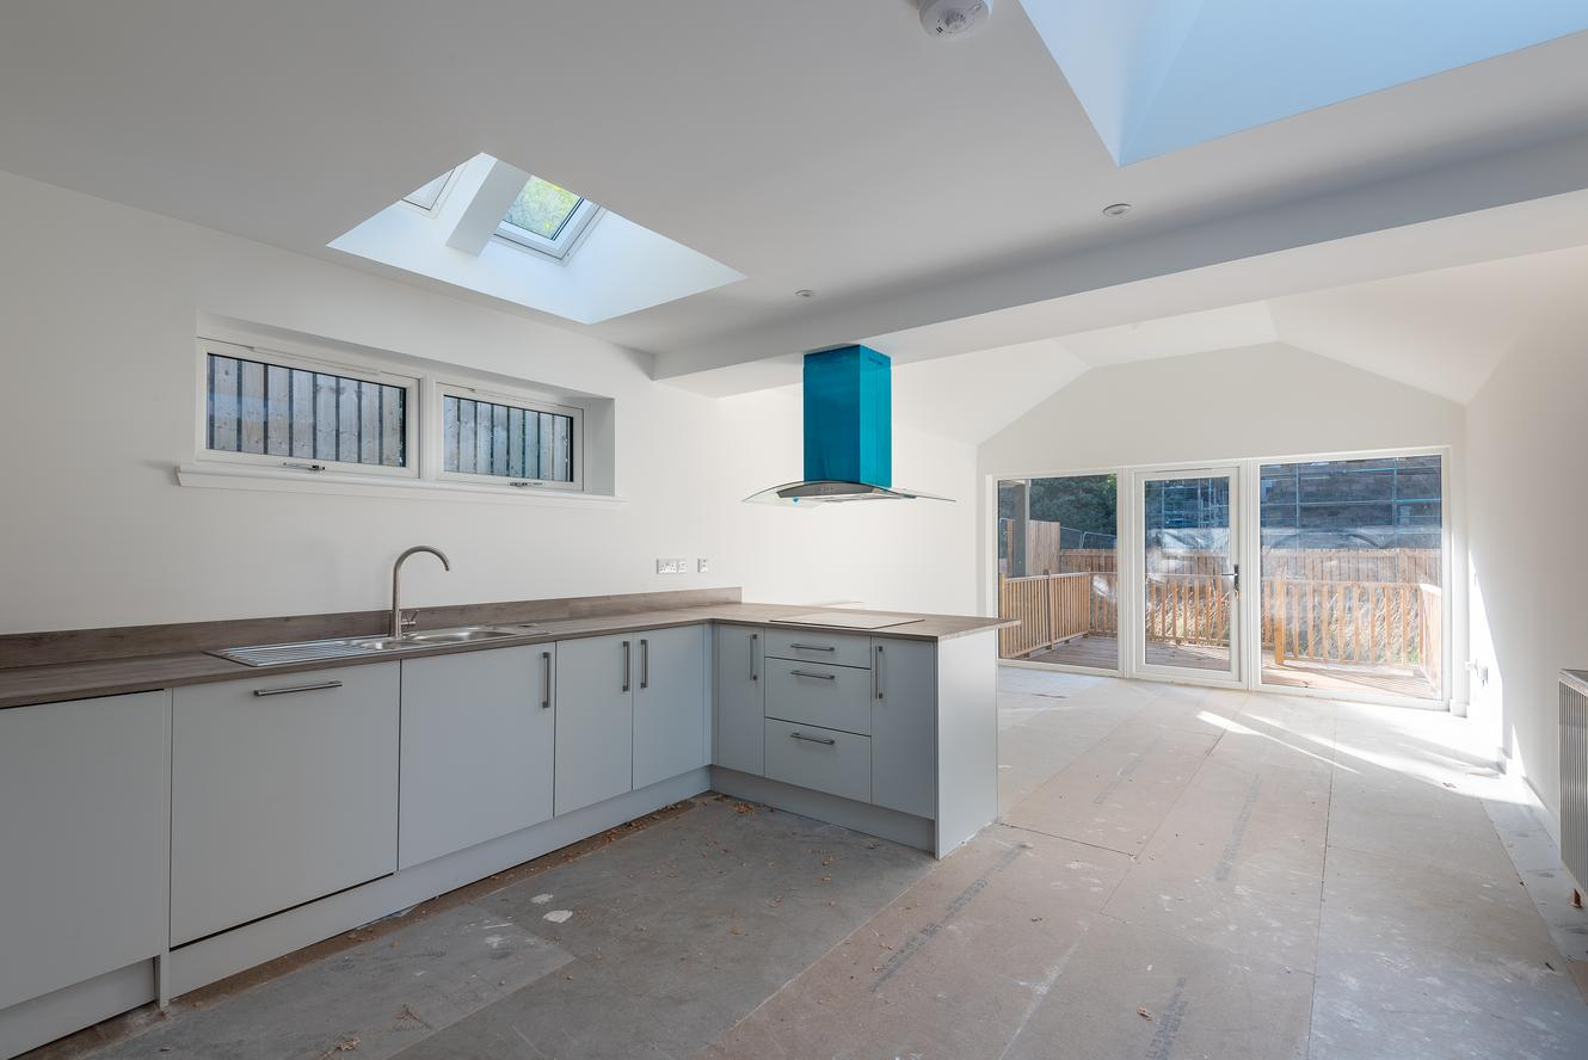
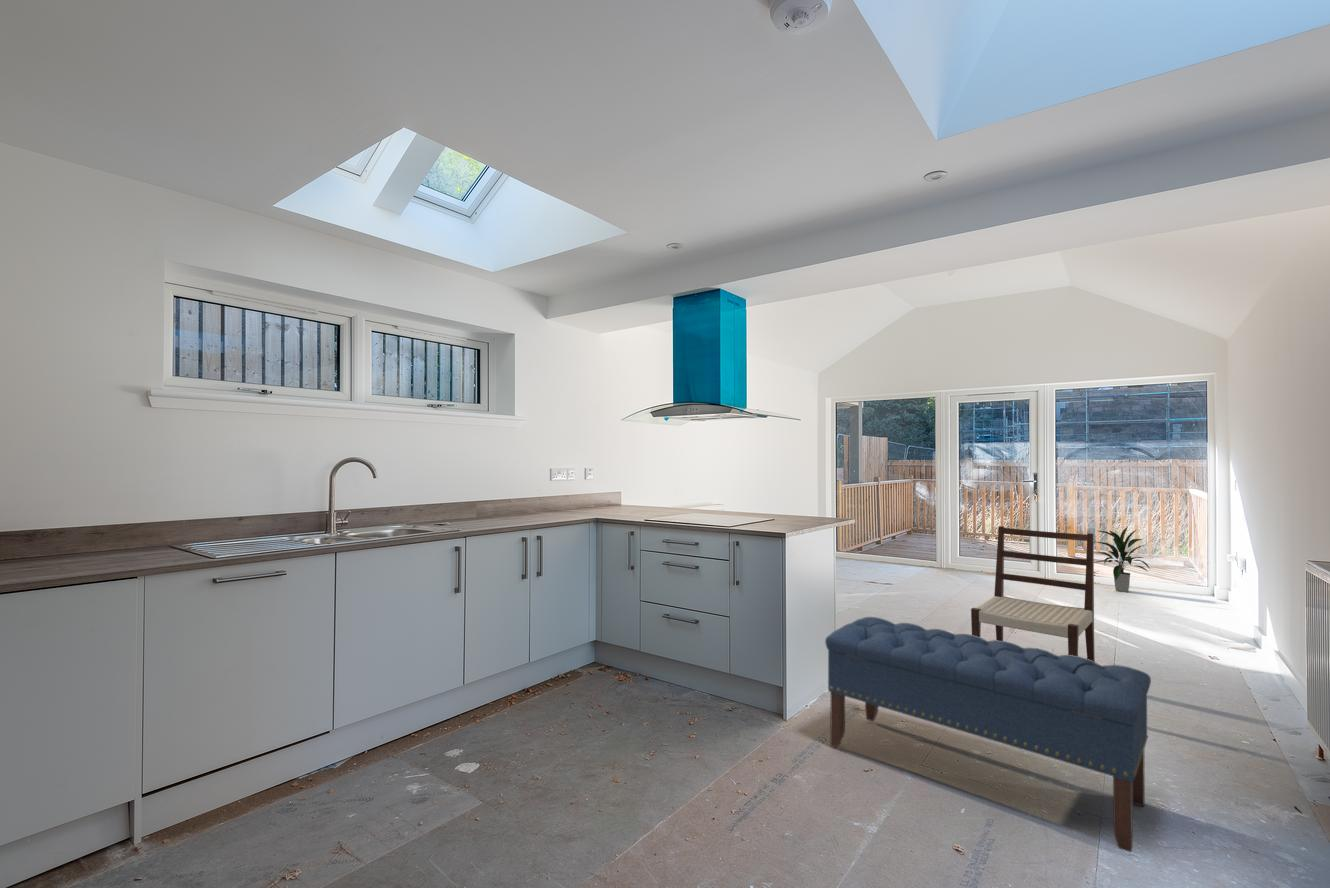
+ bench (973, 708)
+ chair (1034, 608)
+ indoor plant (1120, 557)
